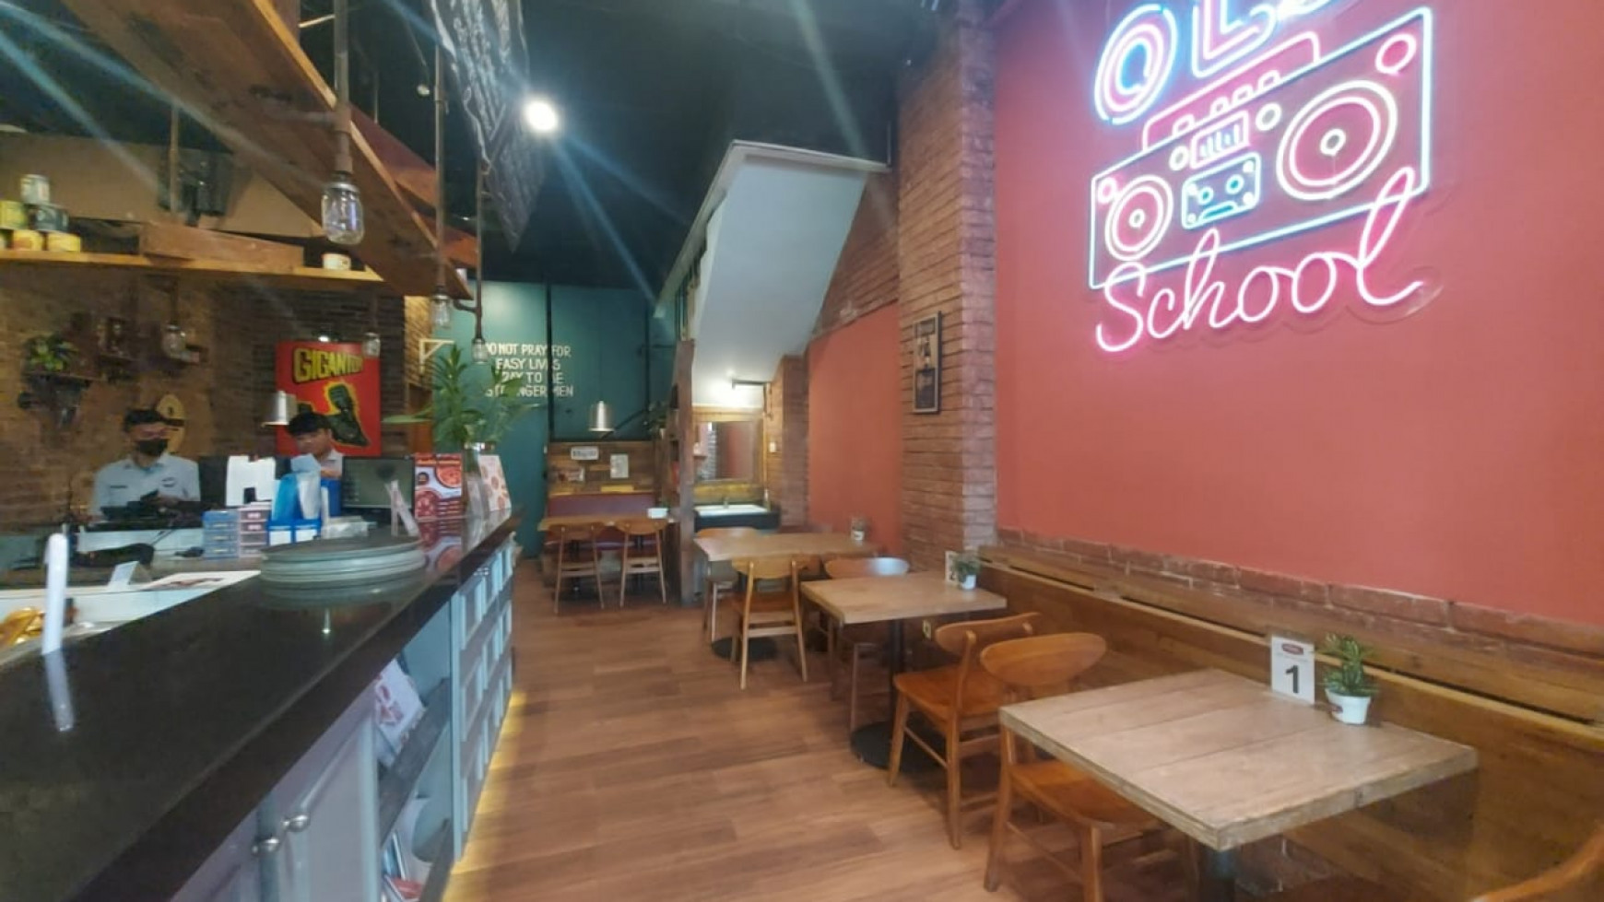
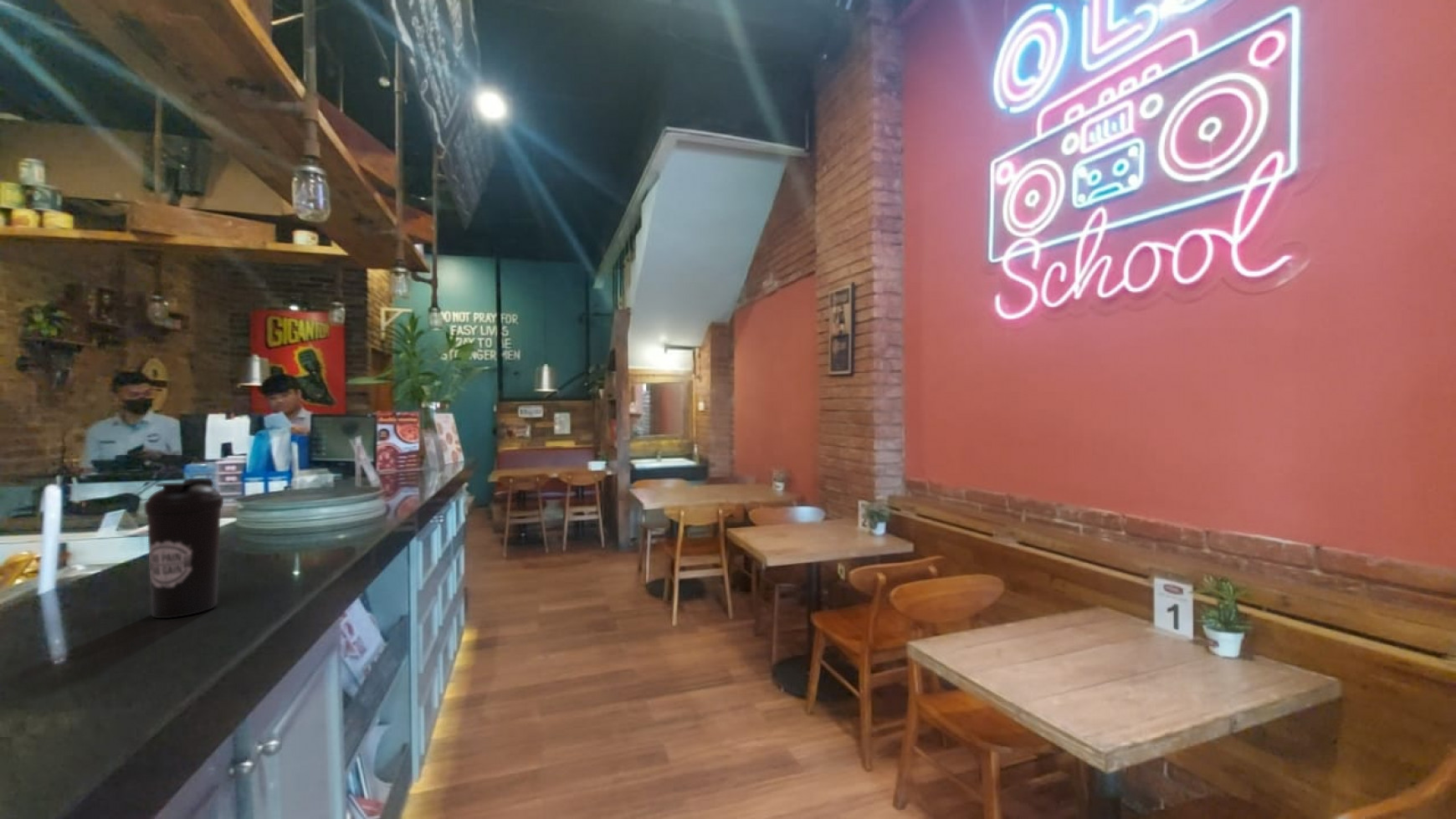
+ water bottle (185, 545)
